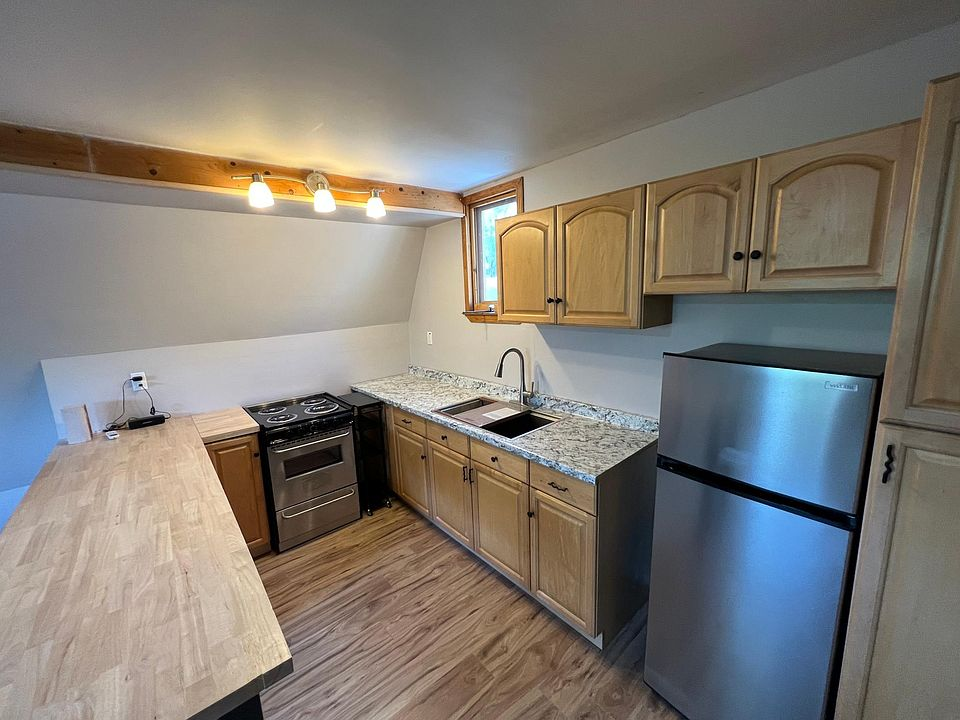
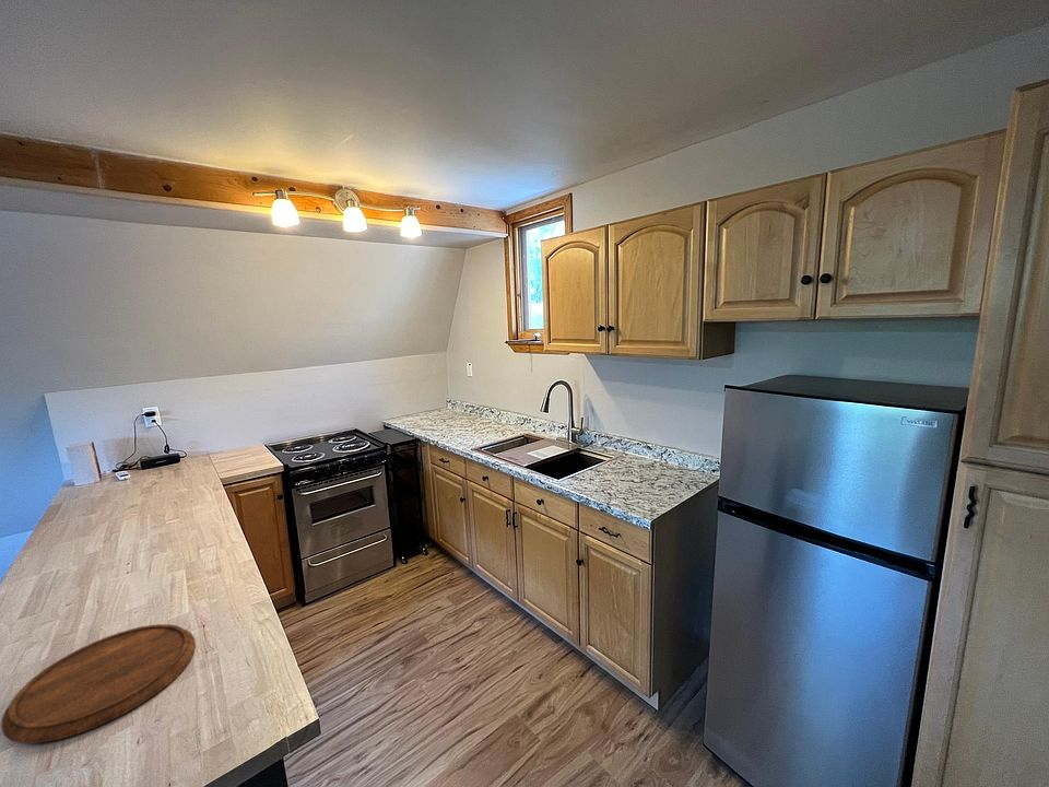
+ cutting board (108, 672)
